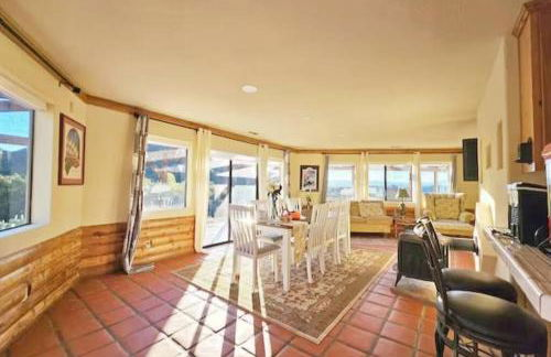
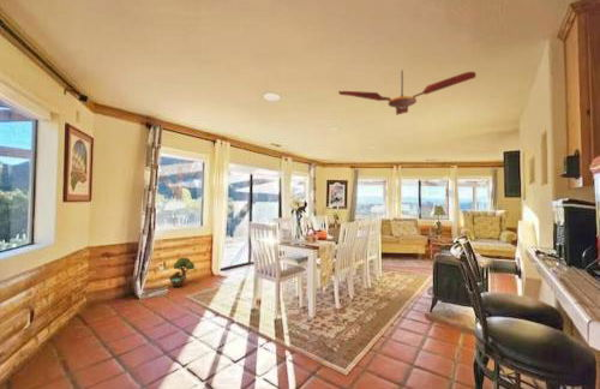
+ ceiling fan (401, 94)
+ decorative tree (182, 271)
